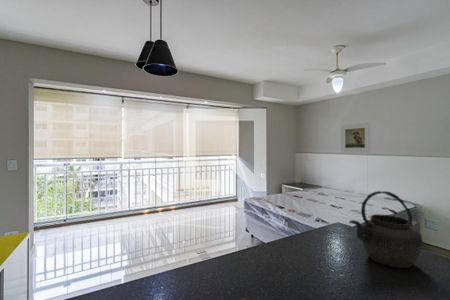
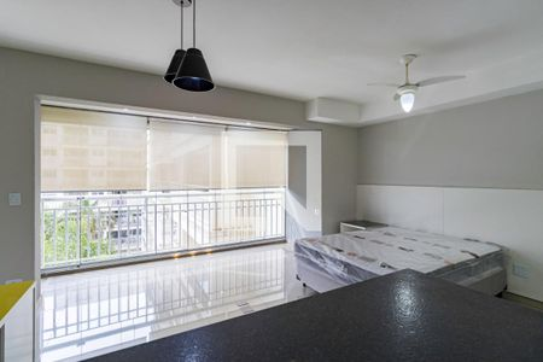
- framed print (354, 138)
- kettle (381, 225)
